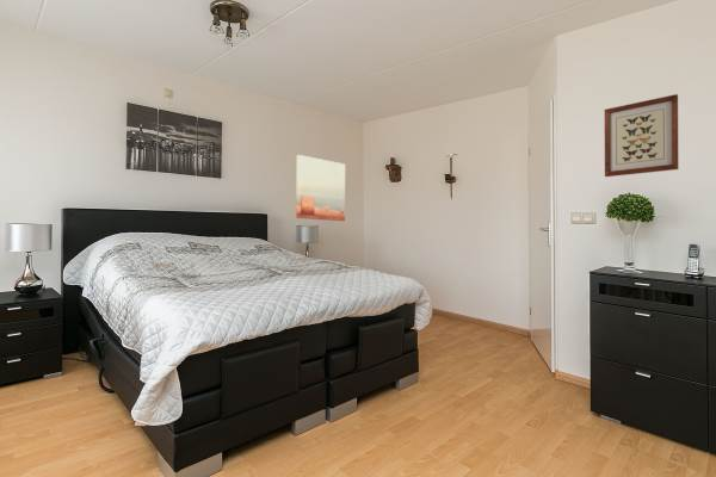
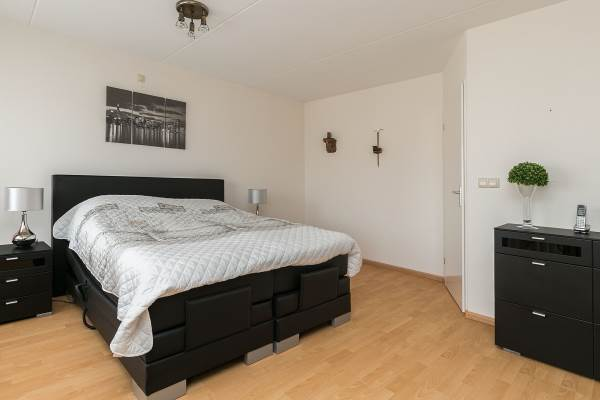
- wall art (321, 190)
- wall art (638, 137)
